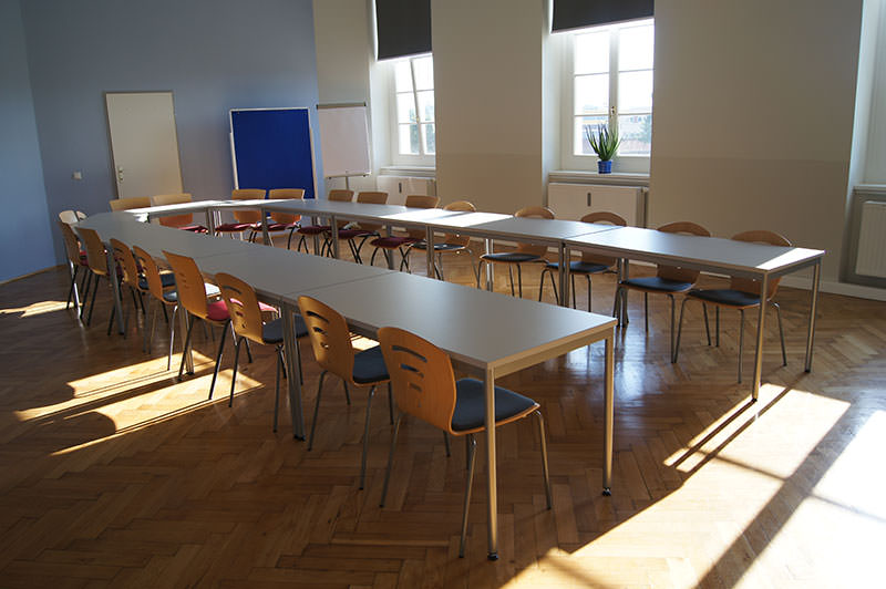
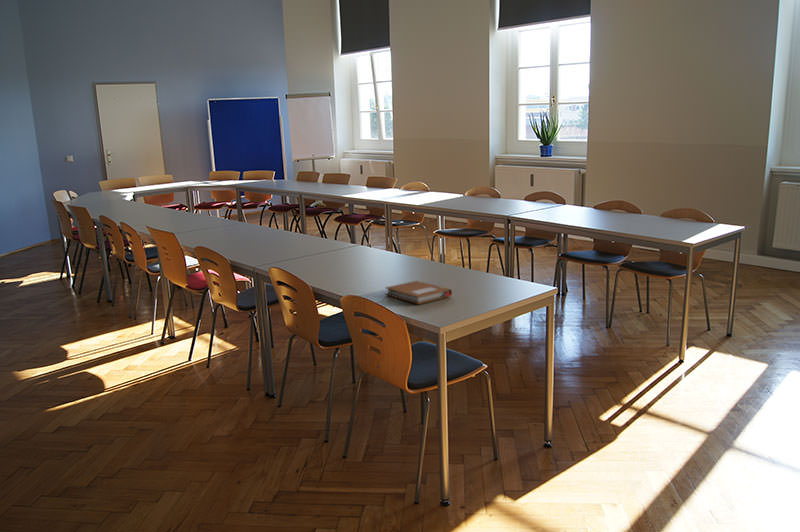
+ notebook (419, 291)
